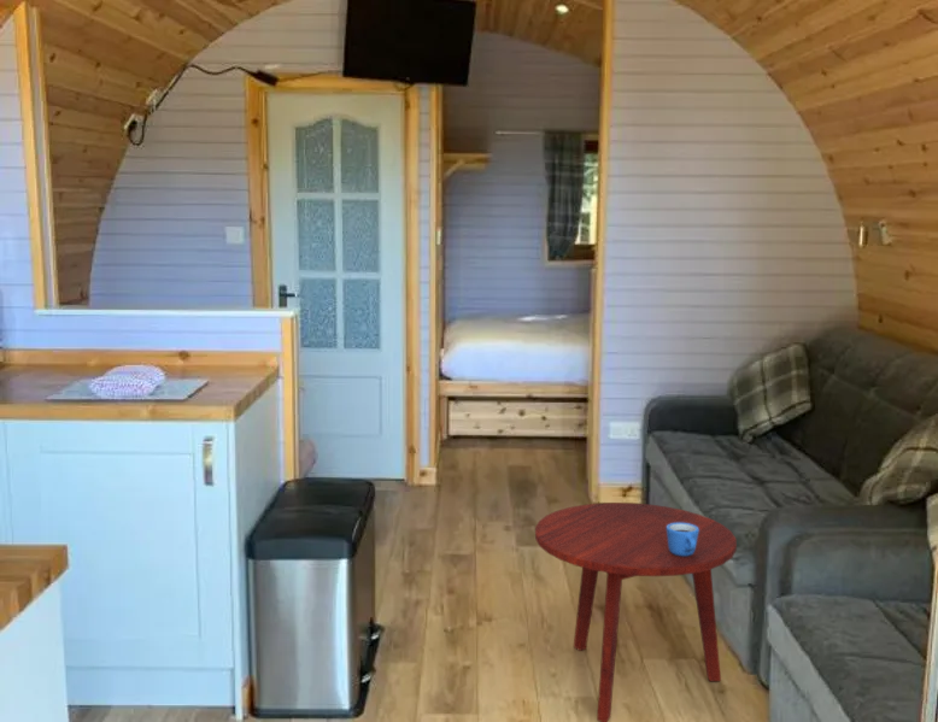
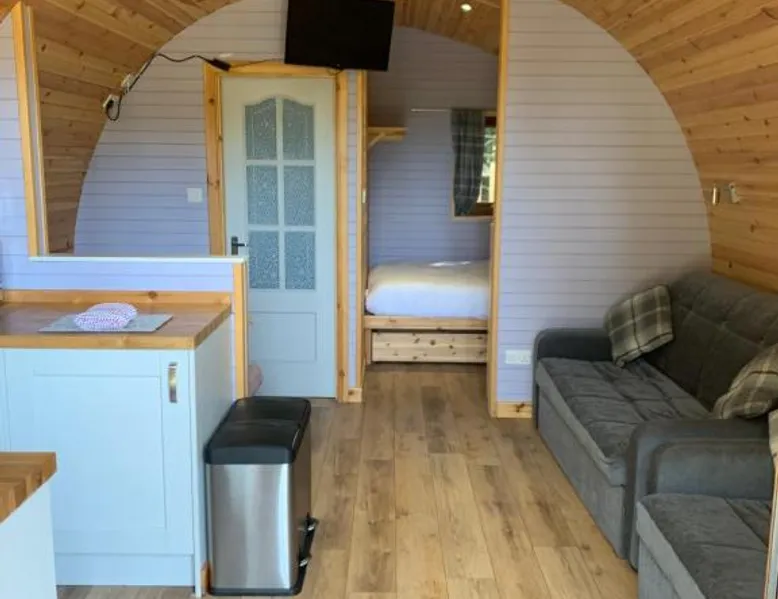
- mug (684, 541)
- side table (619, 606)
